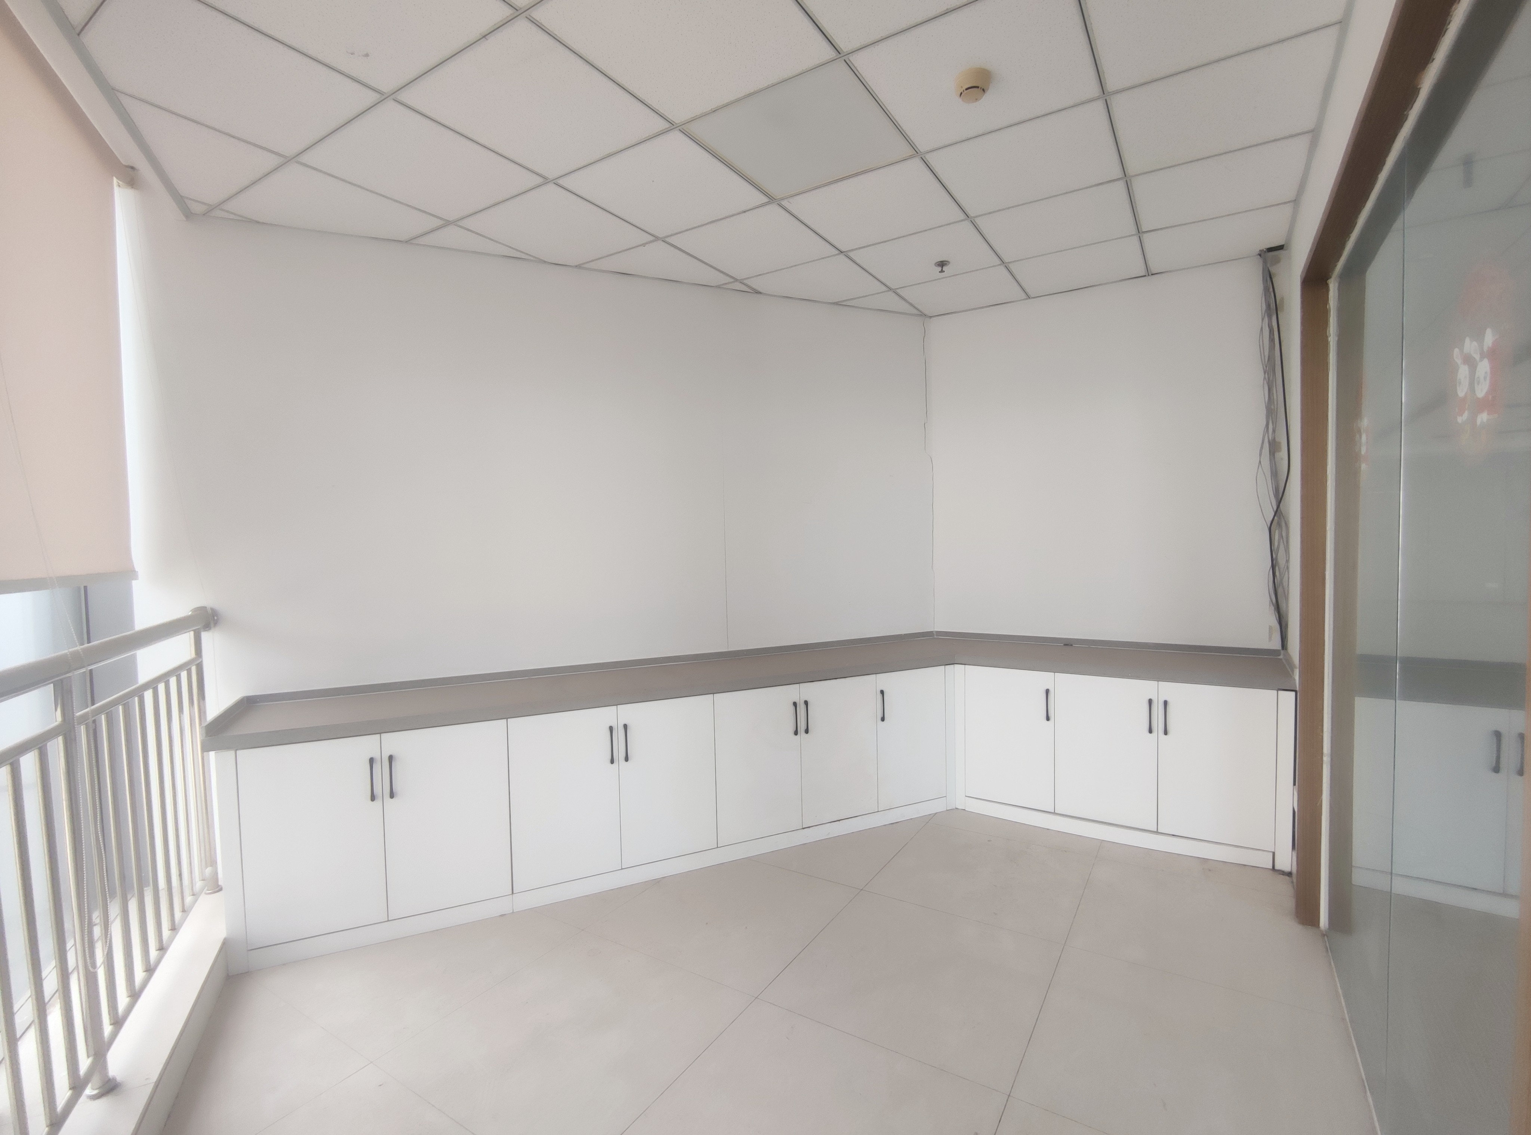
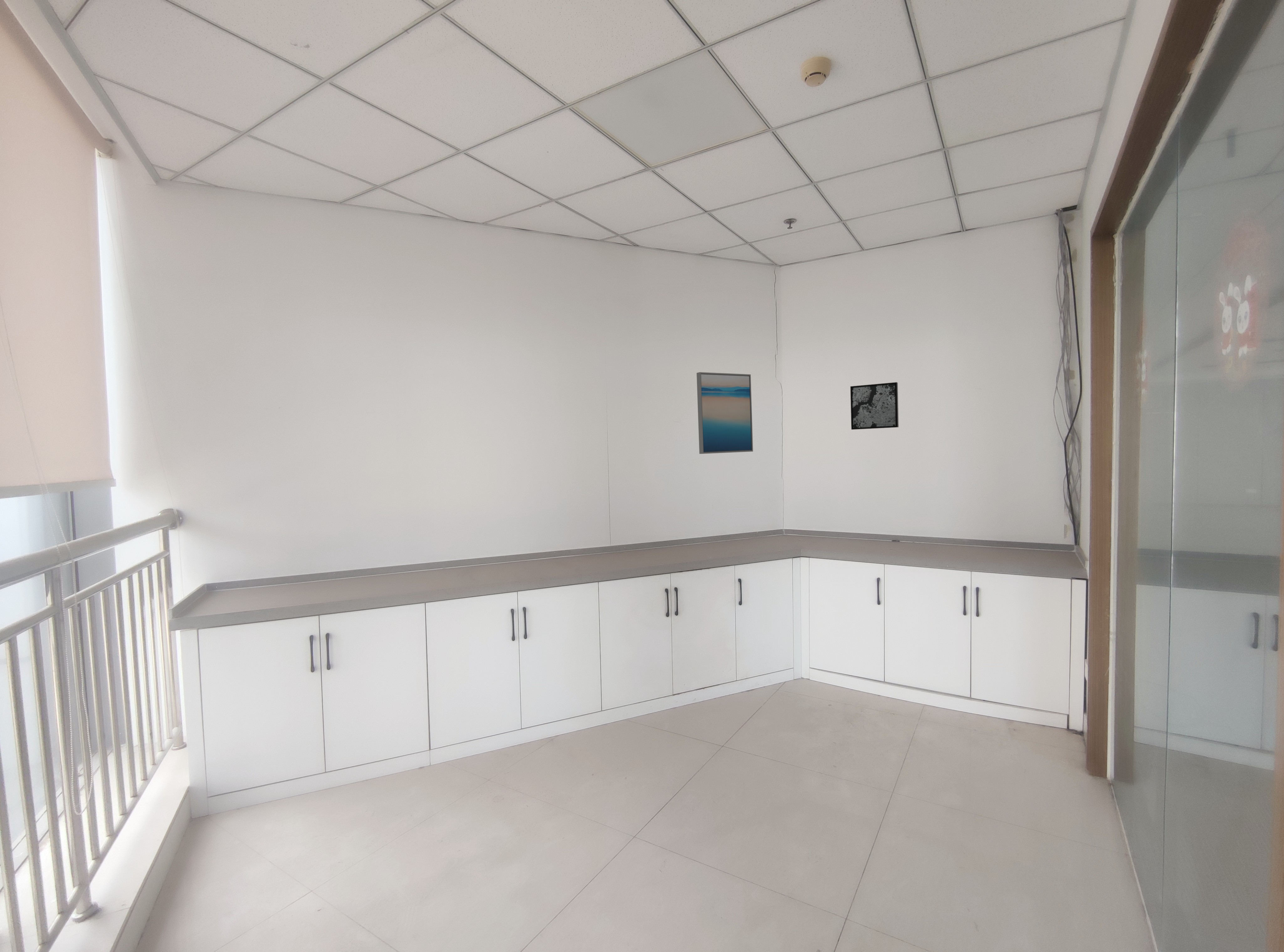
+ wall art (874, 406)
+ wall art (725, 413)
